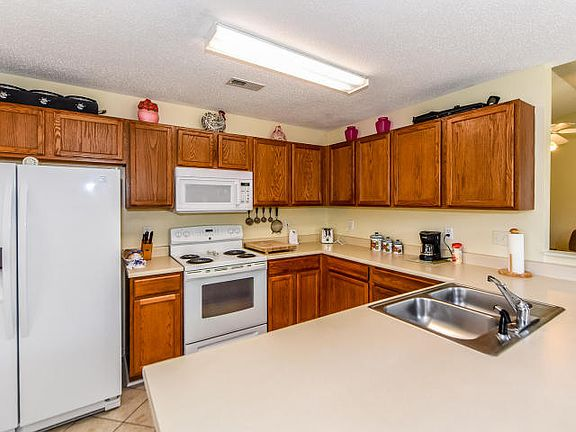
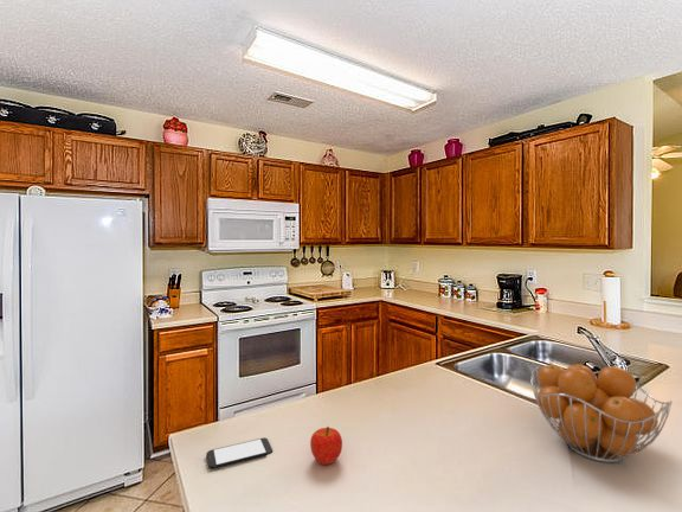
+ fruit basket (593, 407)
+ smartphone (239, 452)
+ fruit (326, 444)
